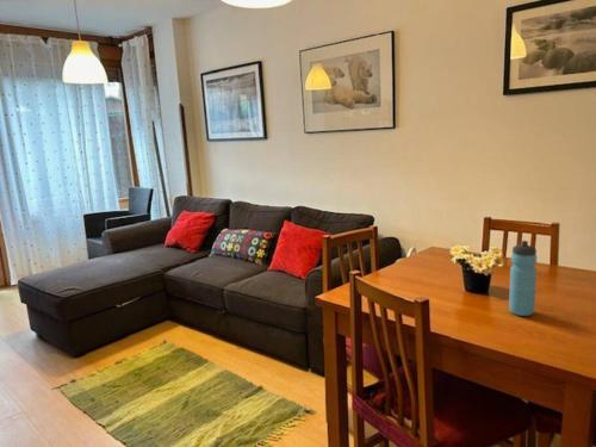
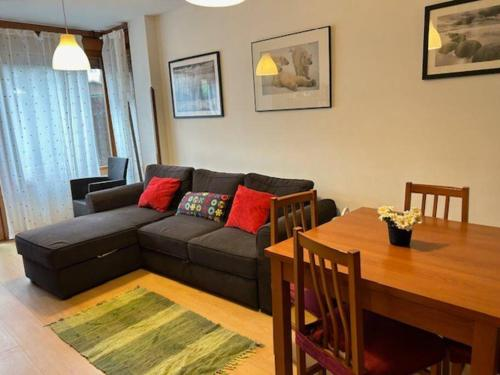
- water bottle (522, 277)
